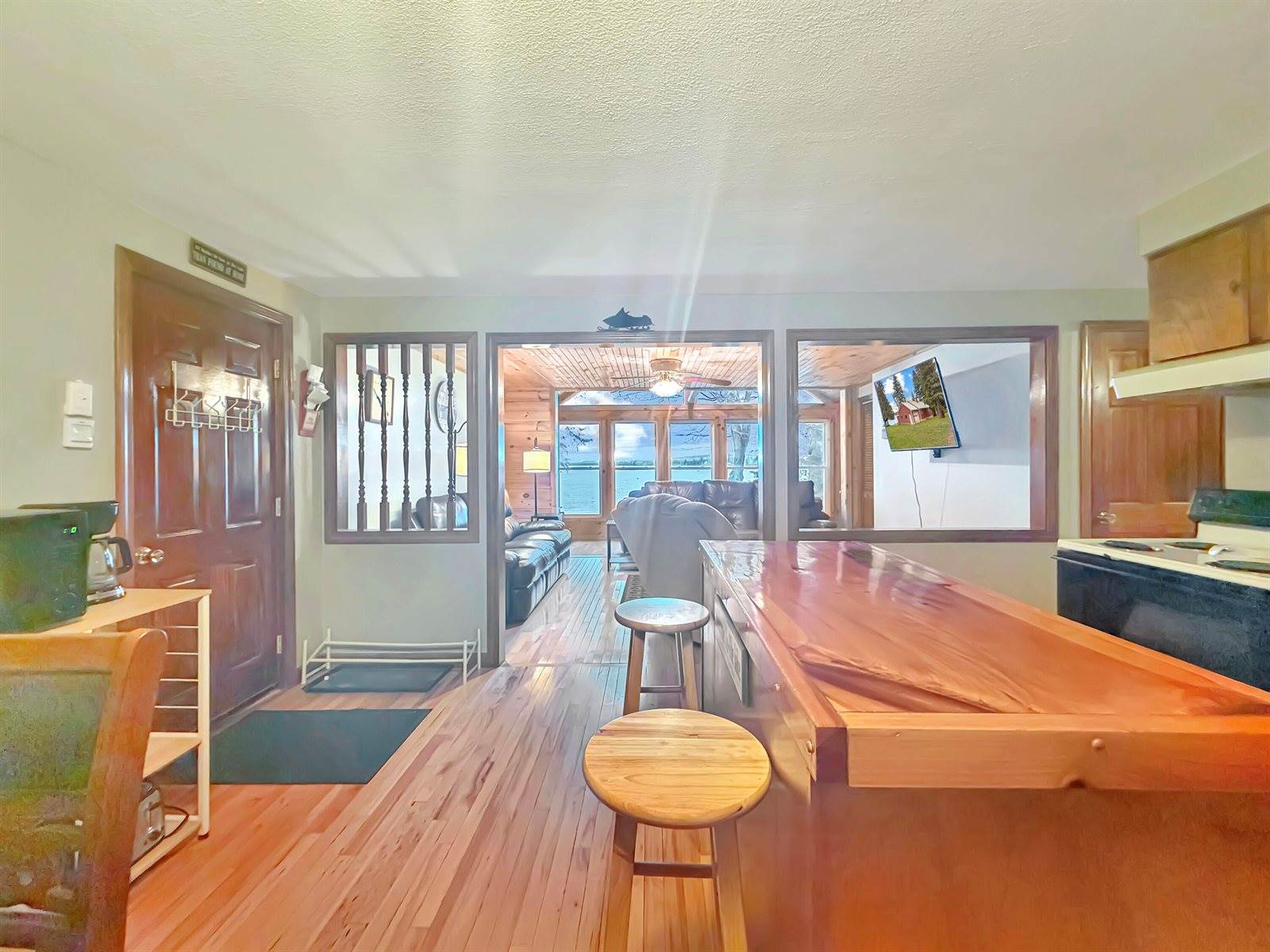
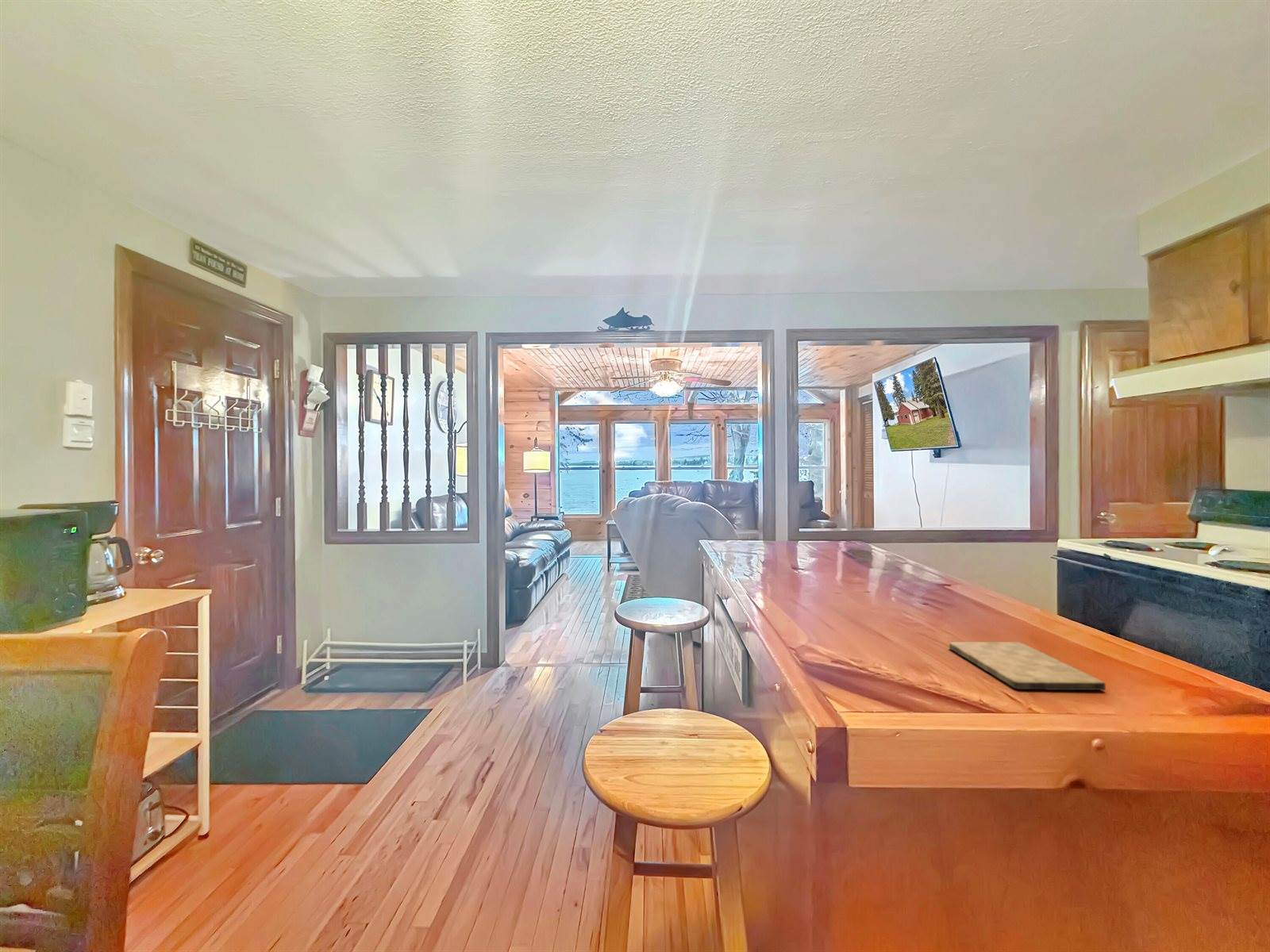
+ cutting board (1018, 663)
